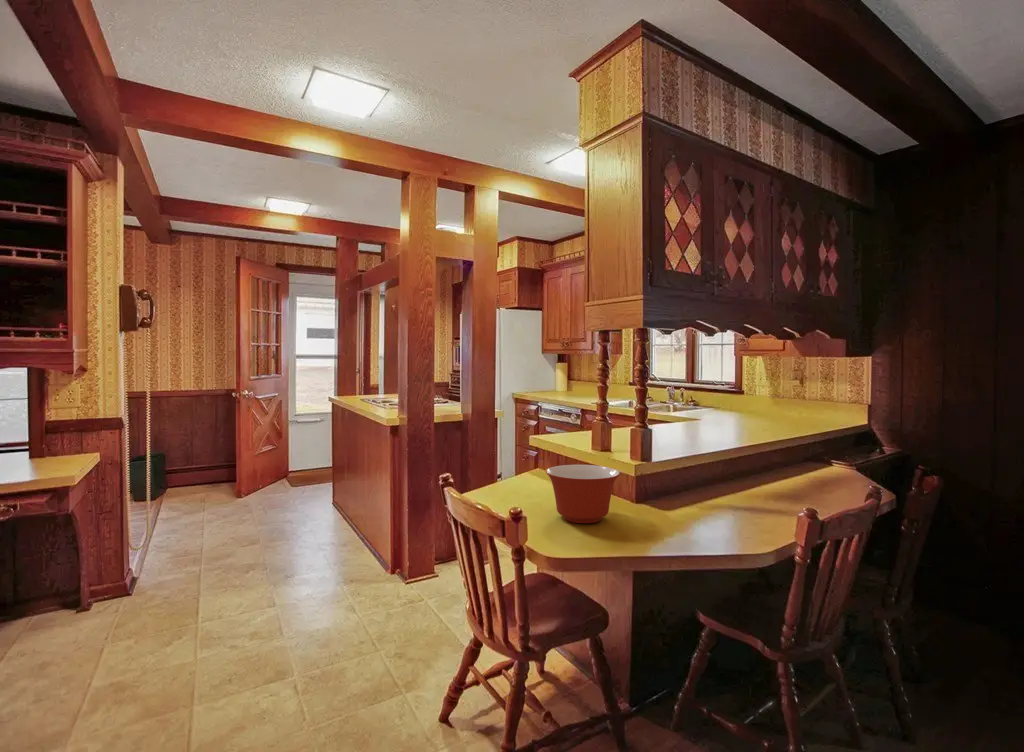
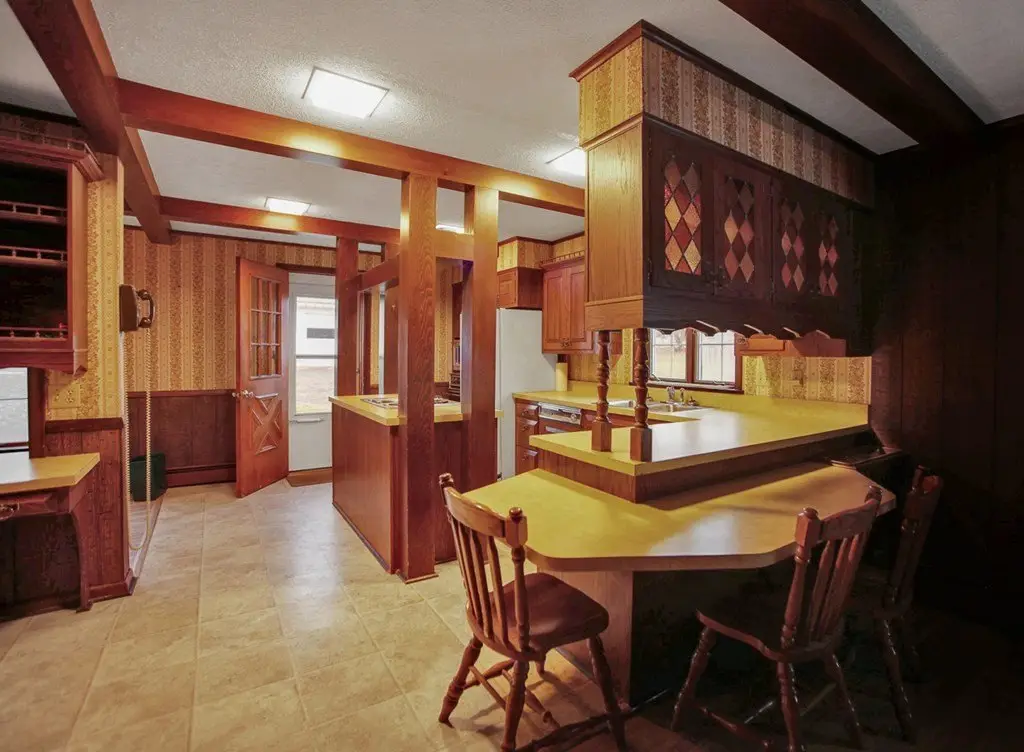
- mixing bowl (582, 494)
